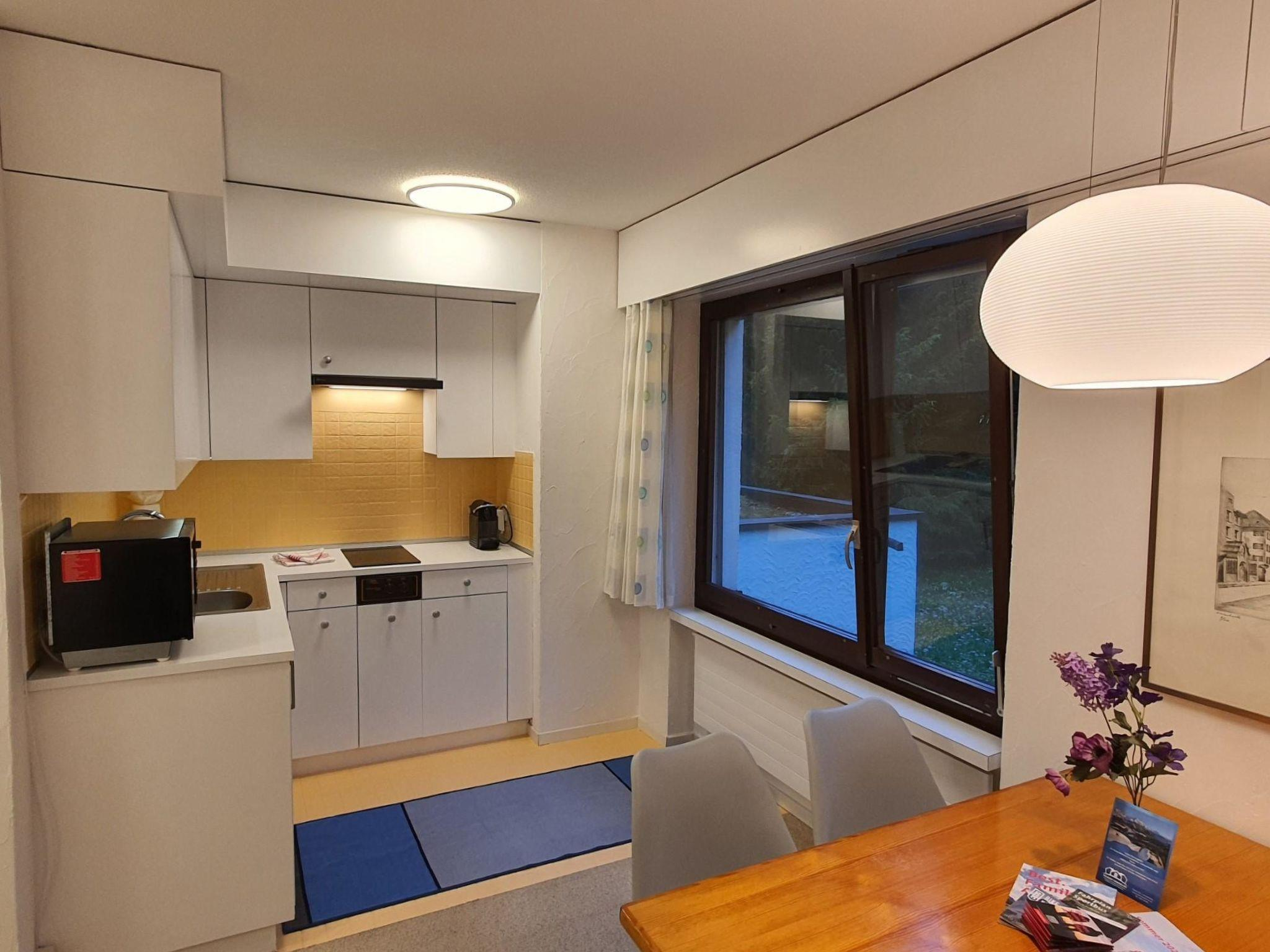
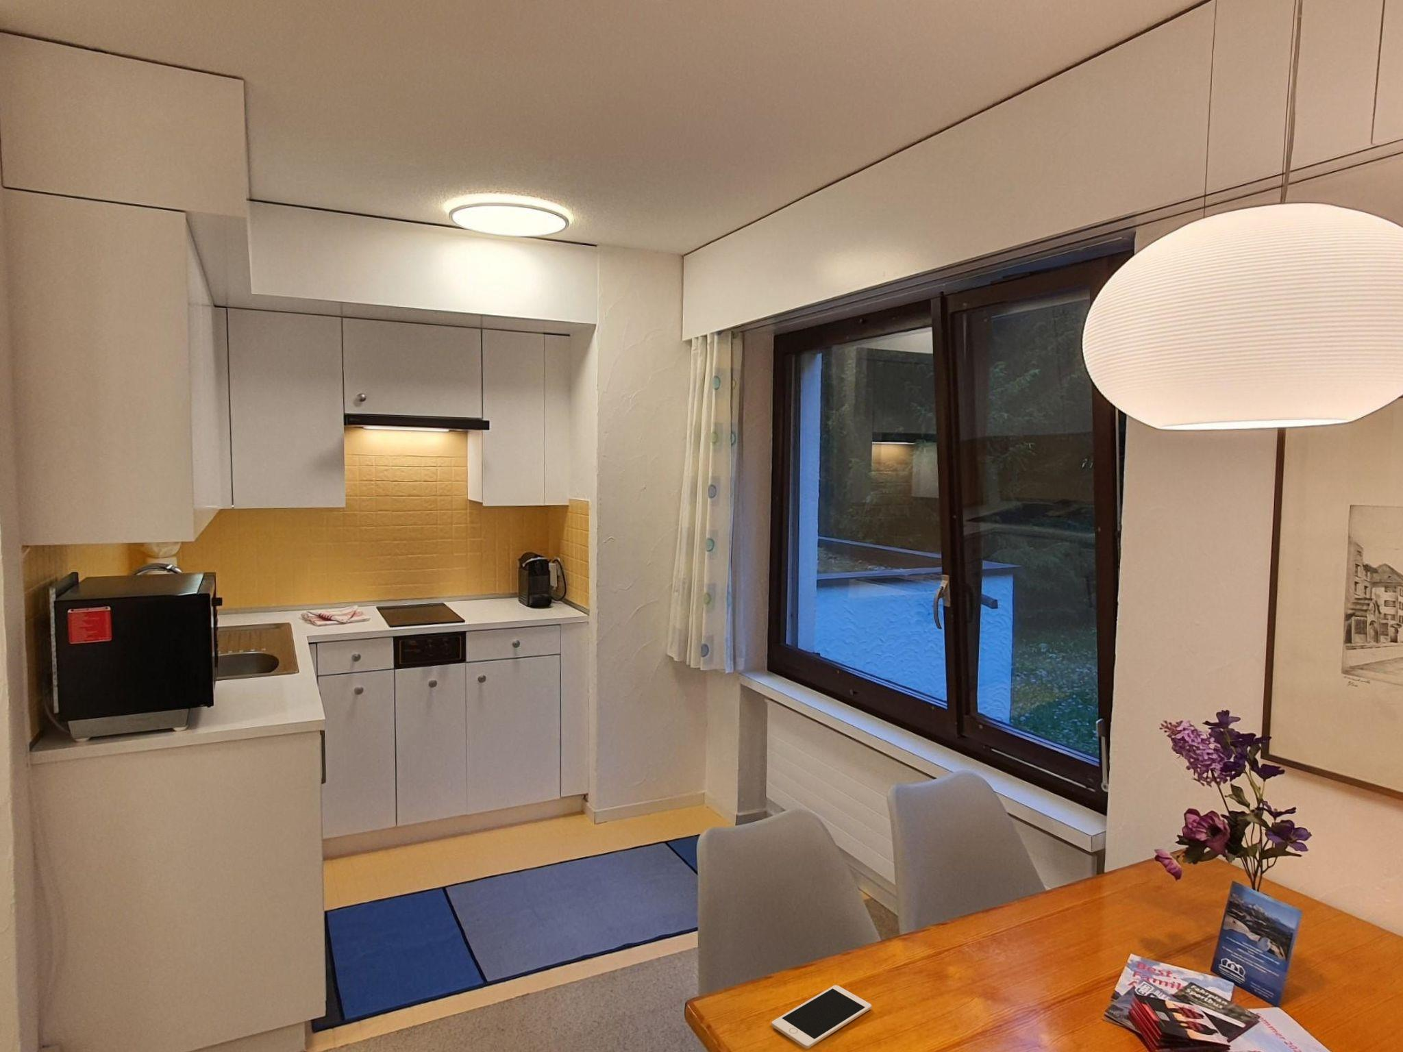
+ cell phone (822, 1016)
